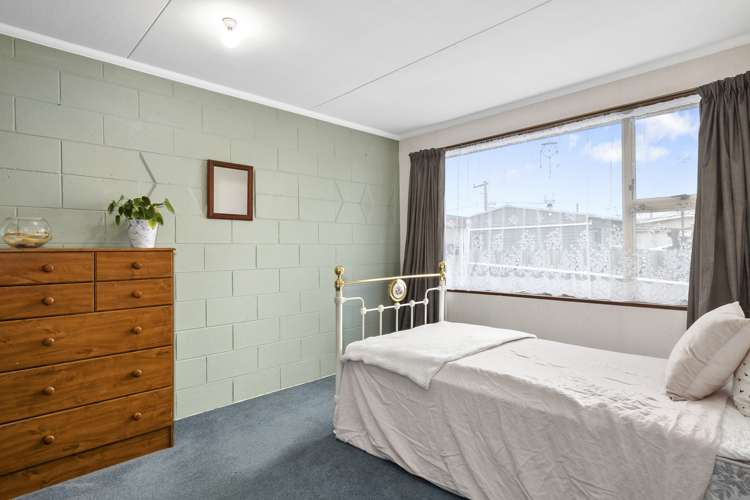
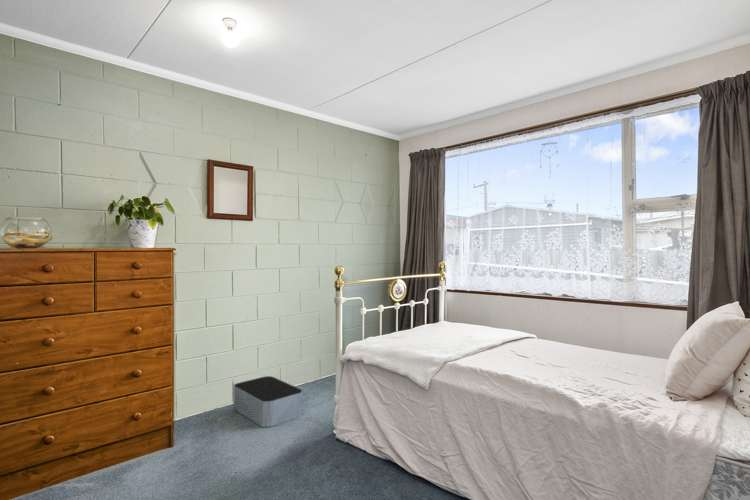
+ storage bin (267, 399)
